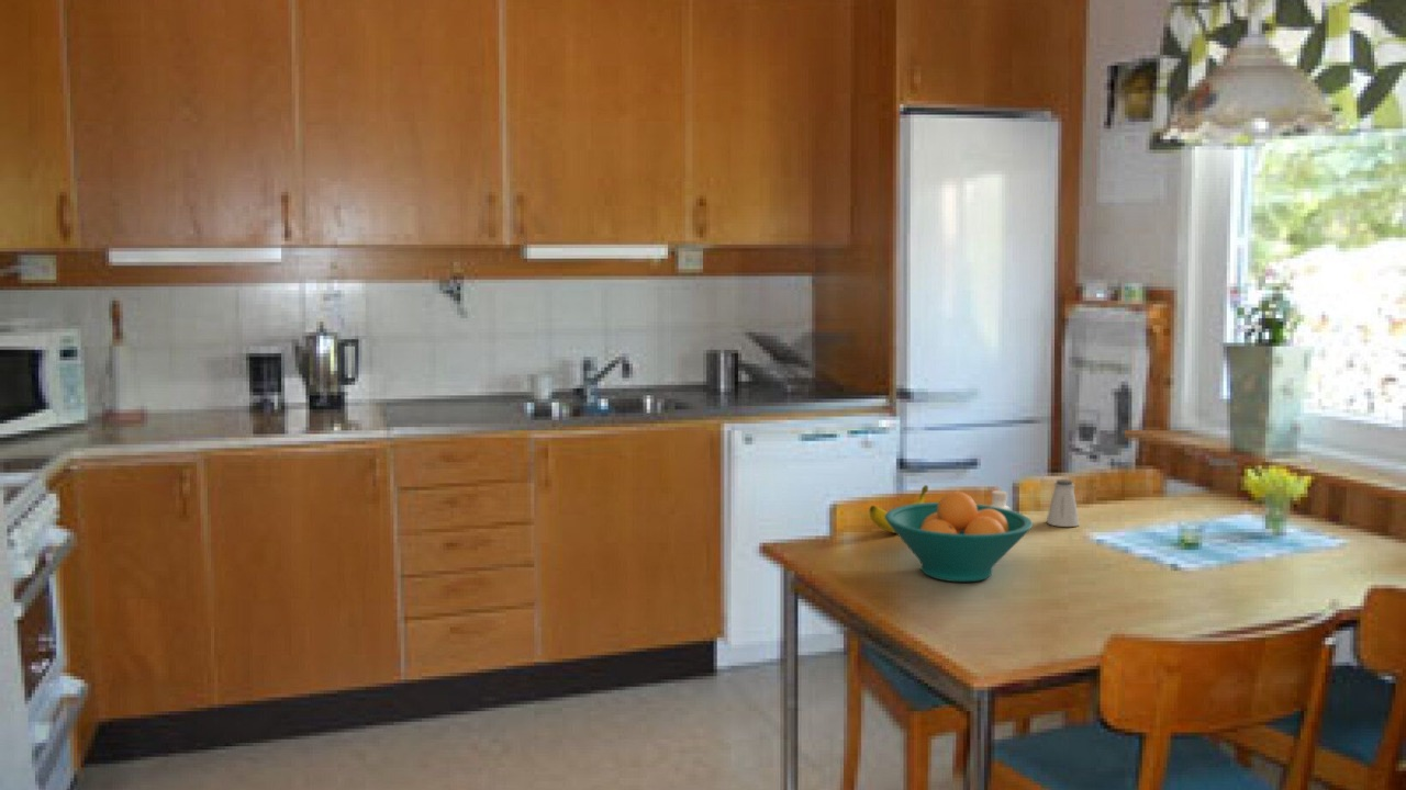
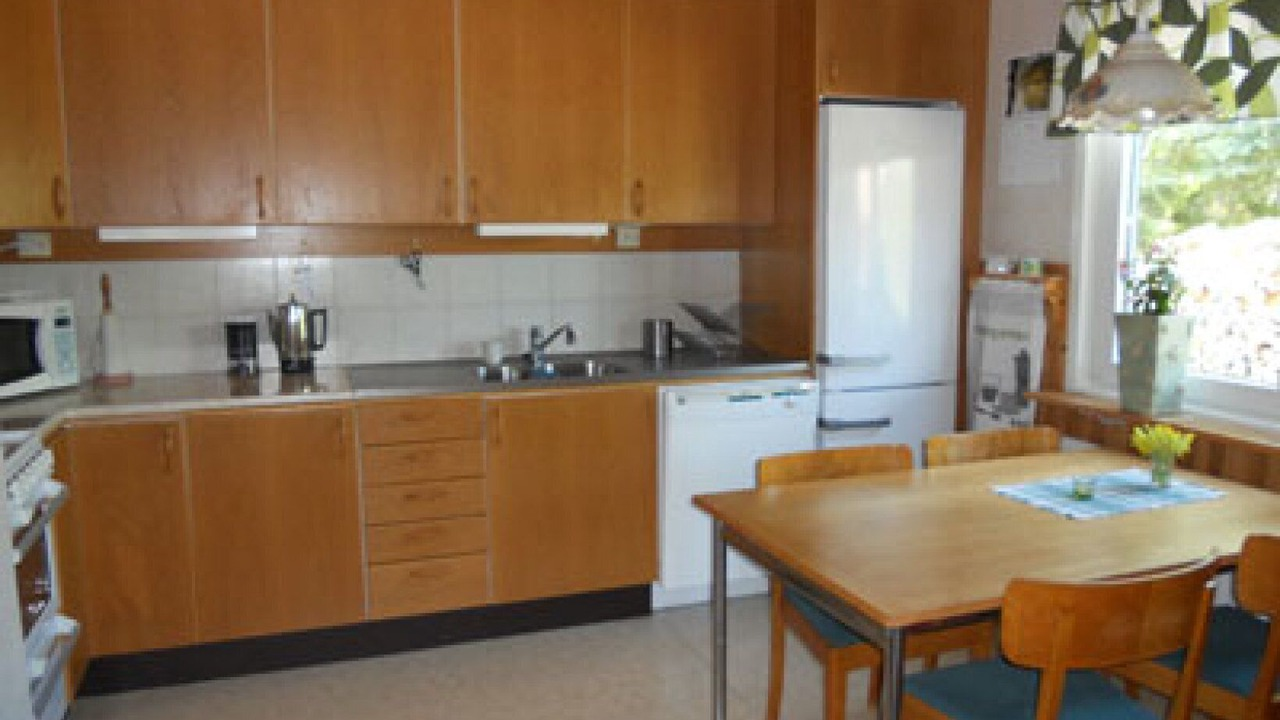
- pepper shaker (998, 507)
- saltshaker (1063, 501)
- banana (886, 511)
- fruit bowl (957, 532)
